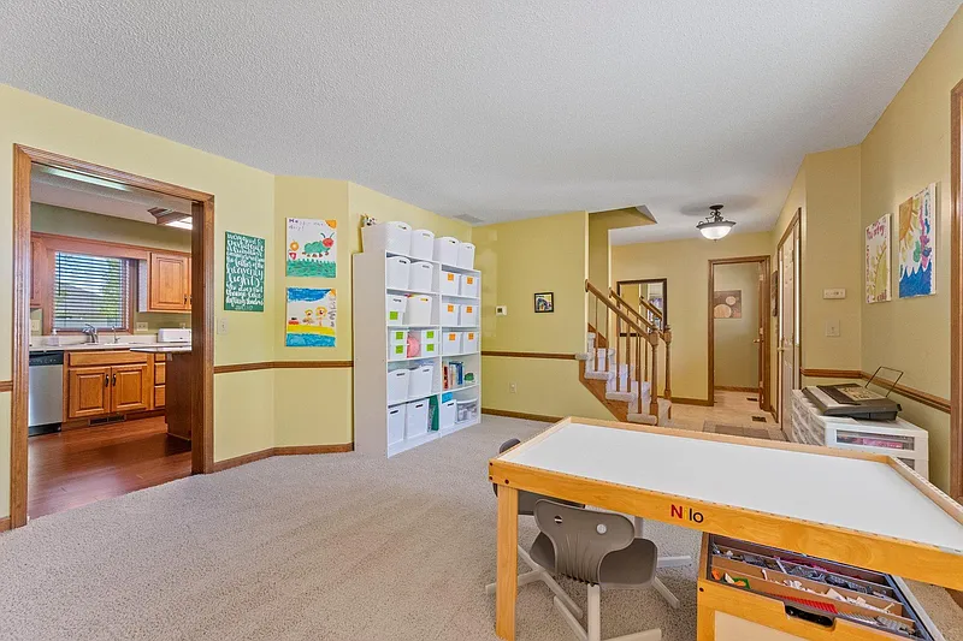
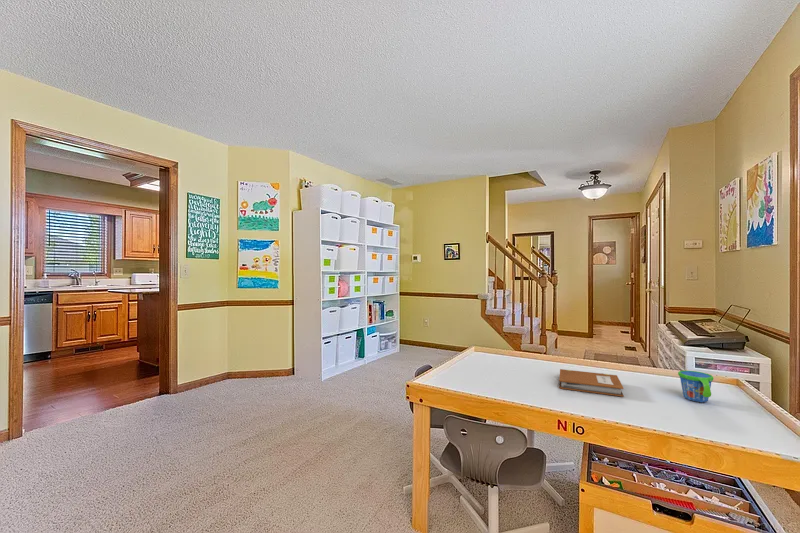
+ snack cup (695, 386)
+ notebook (590, 381)
